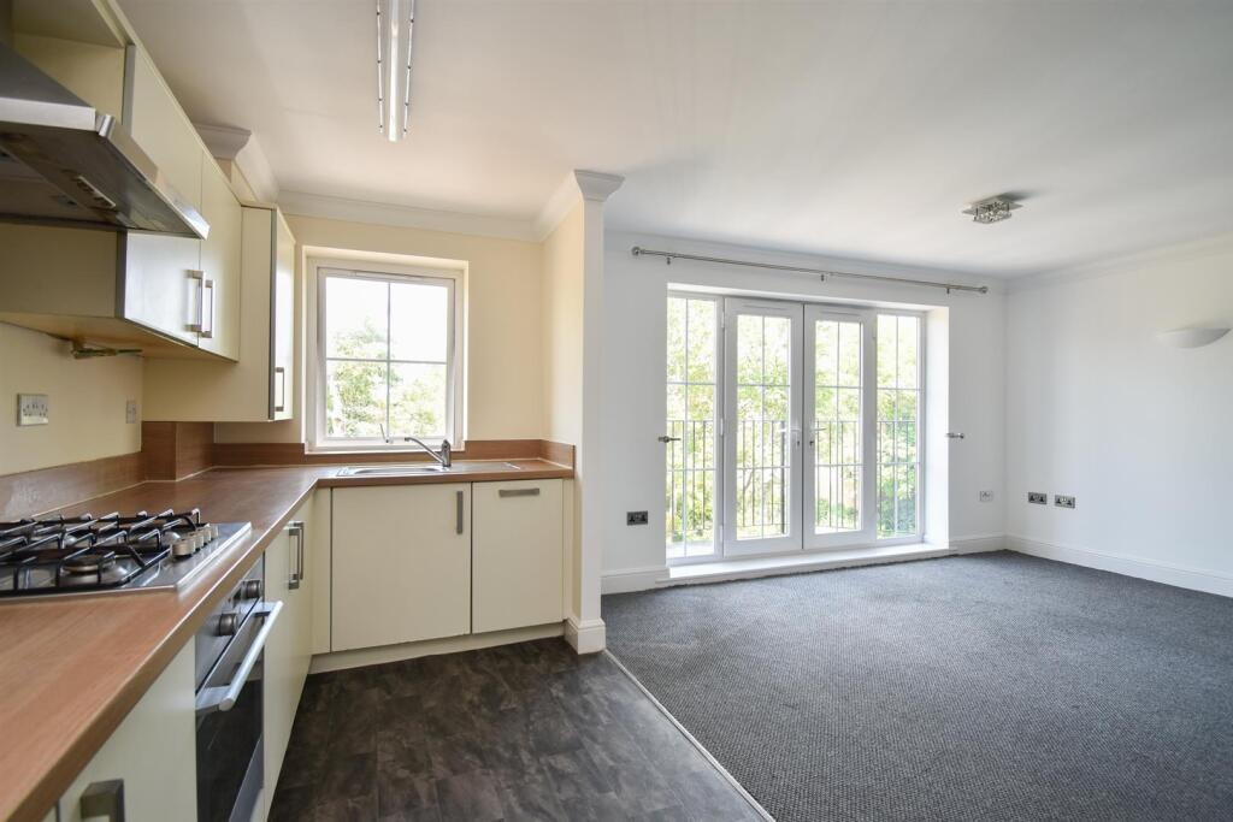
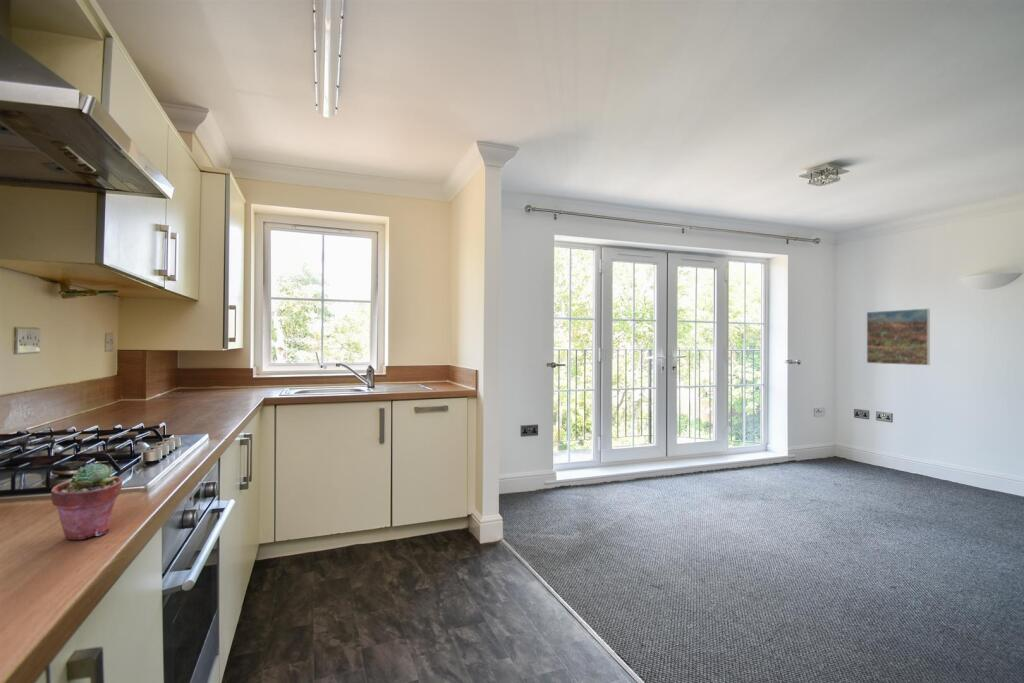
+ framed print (896, 337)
+ potted succulent (88, 498)
